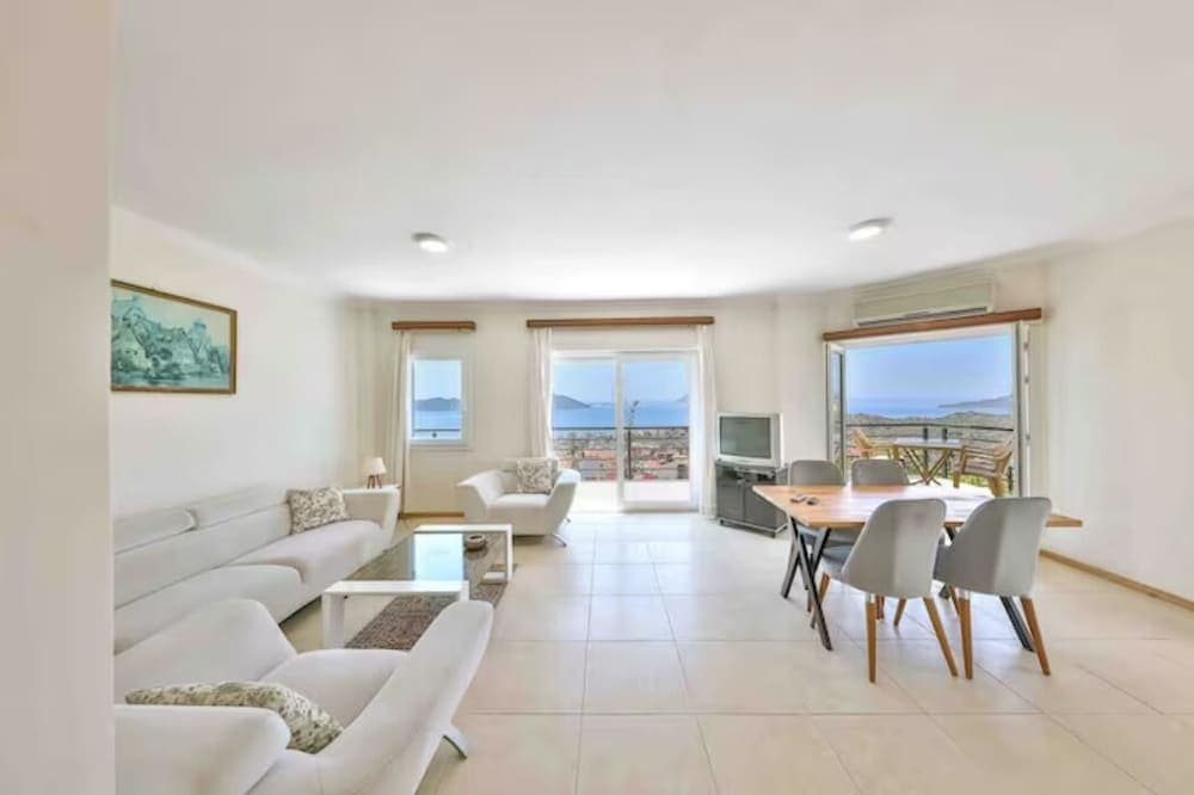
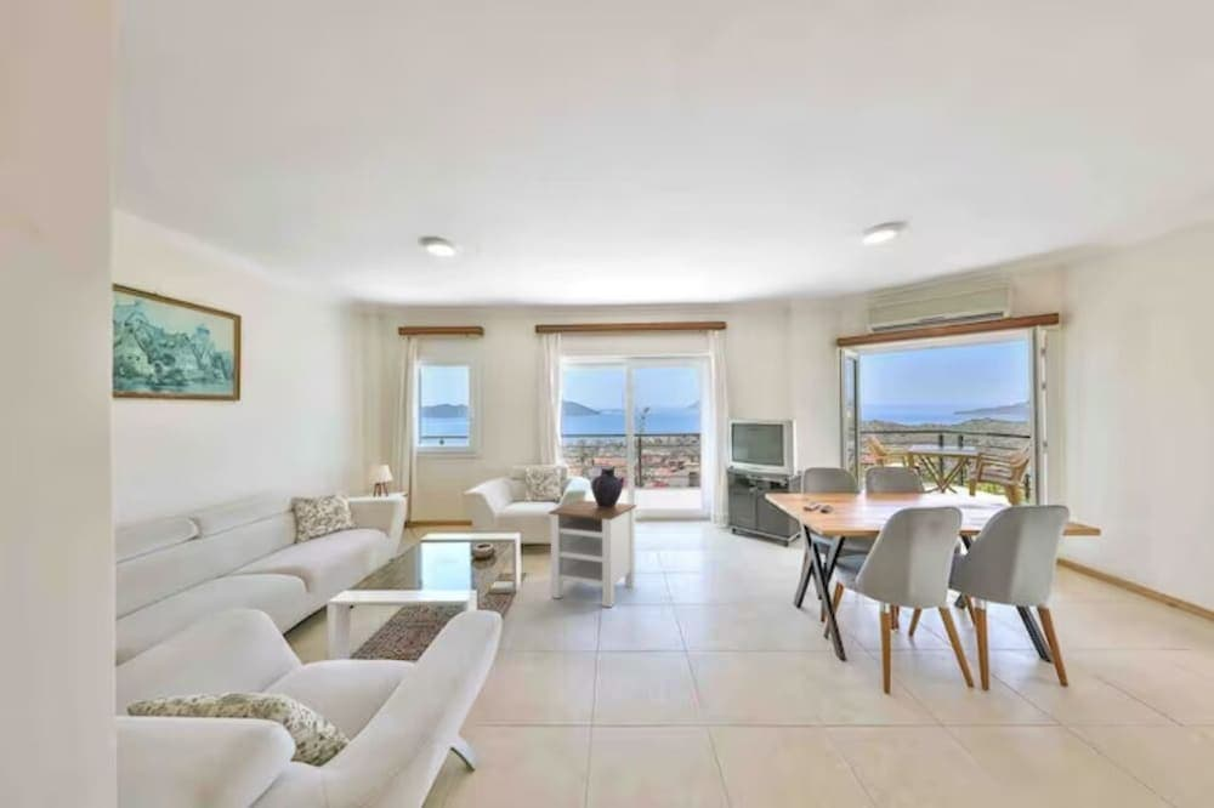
+ vase (607, 485)
+ side table (594, 548)
